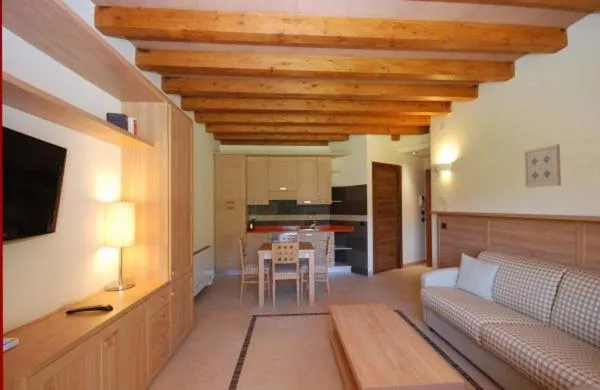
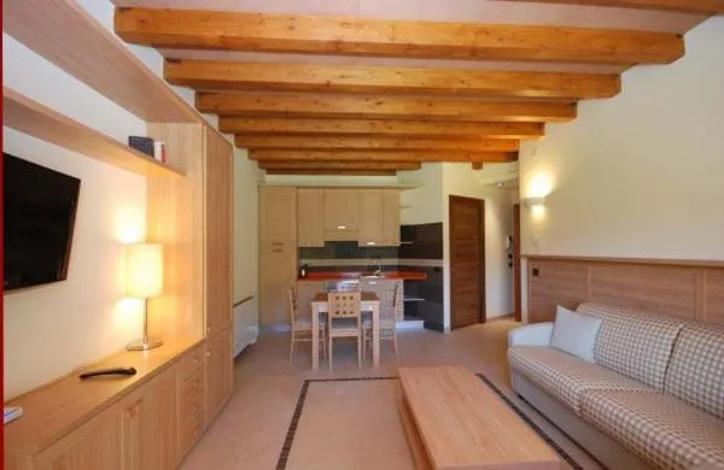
- wall art (541, 167)
